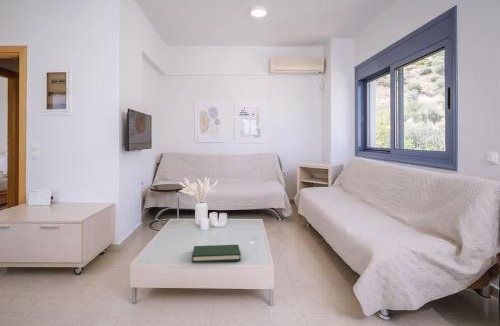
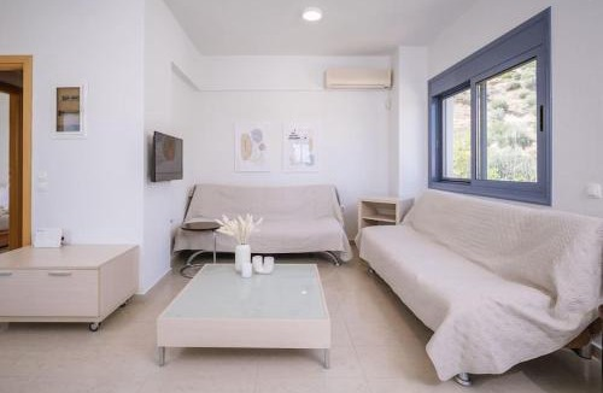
- hardback book (216, 252)
